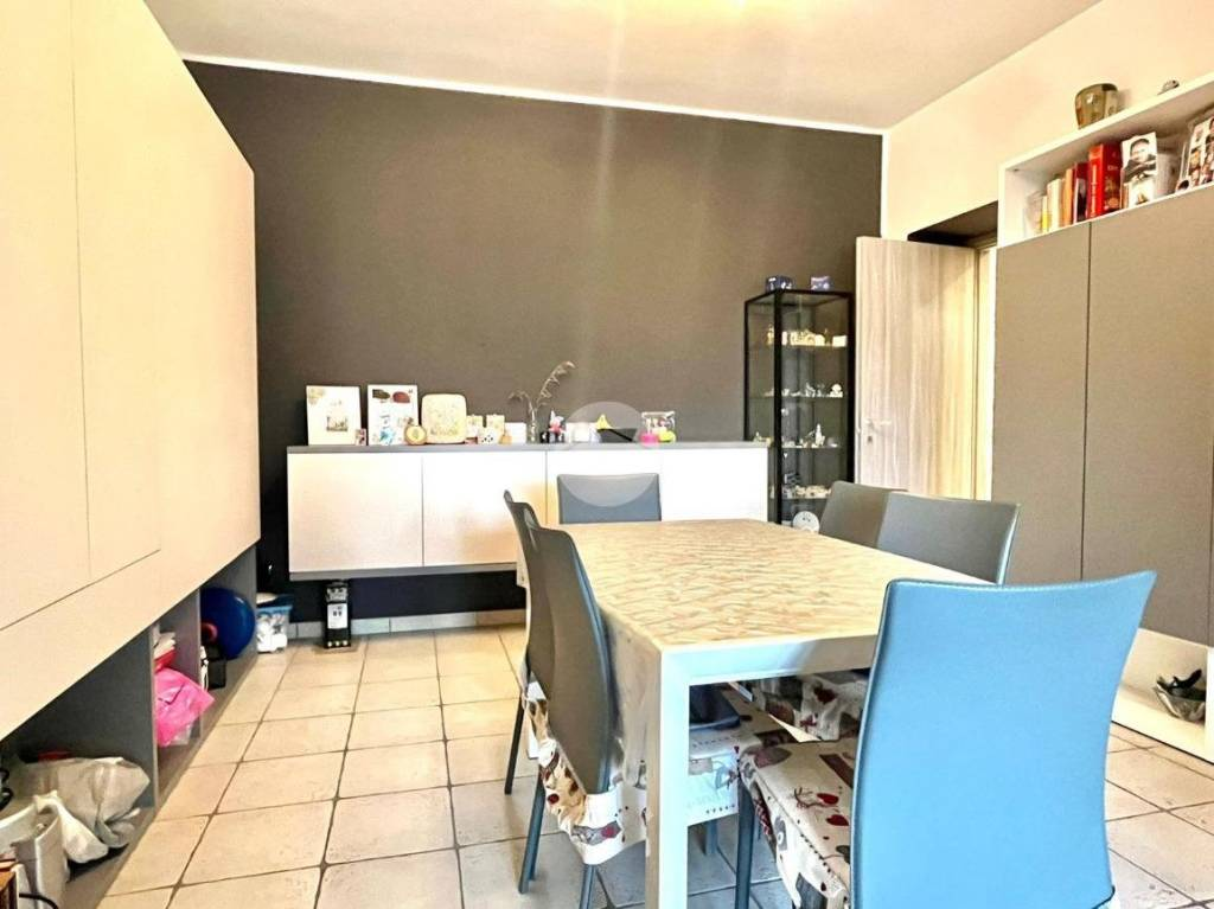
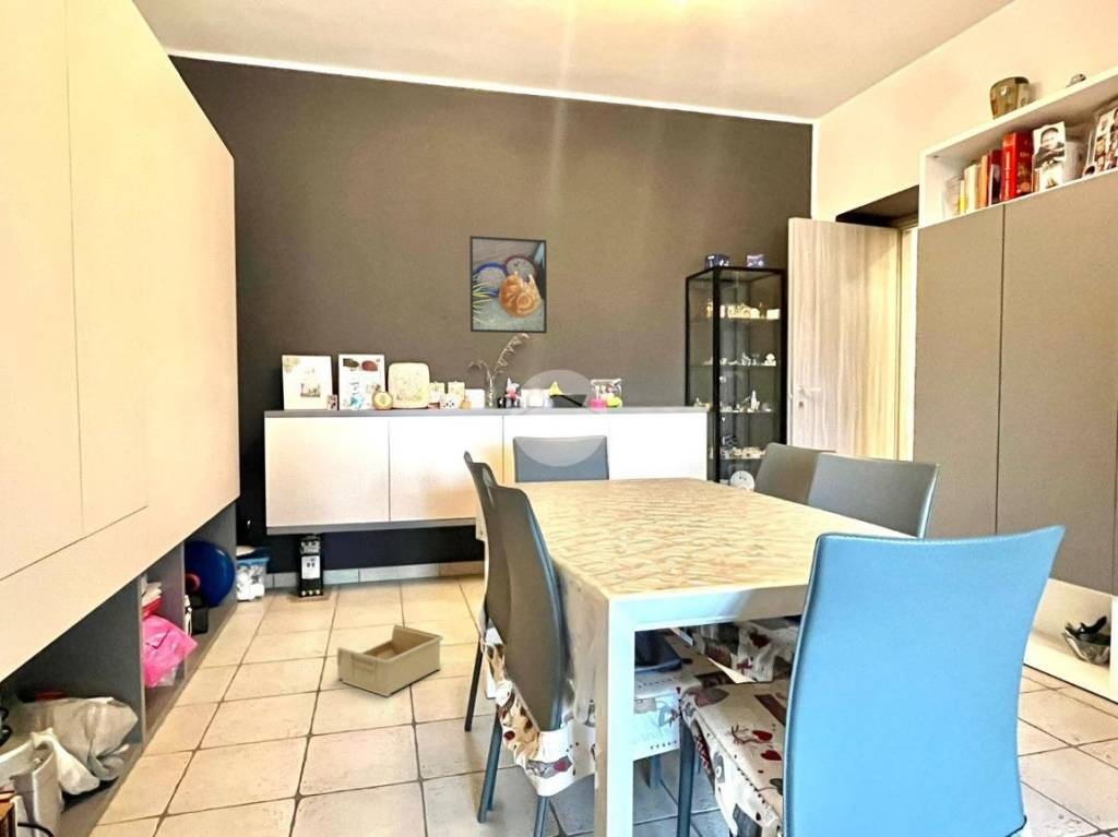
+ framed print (509, 285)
+ storage bin (390, 657)
